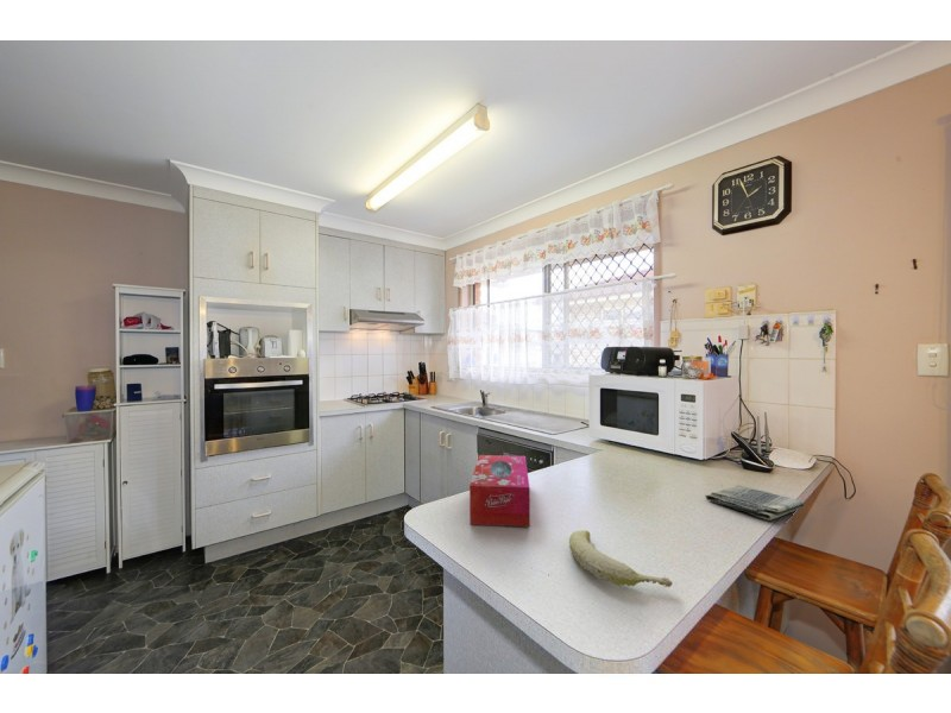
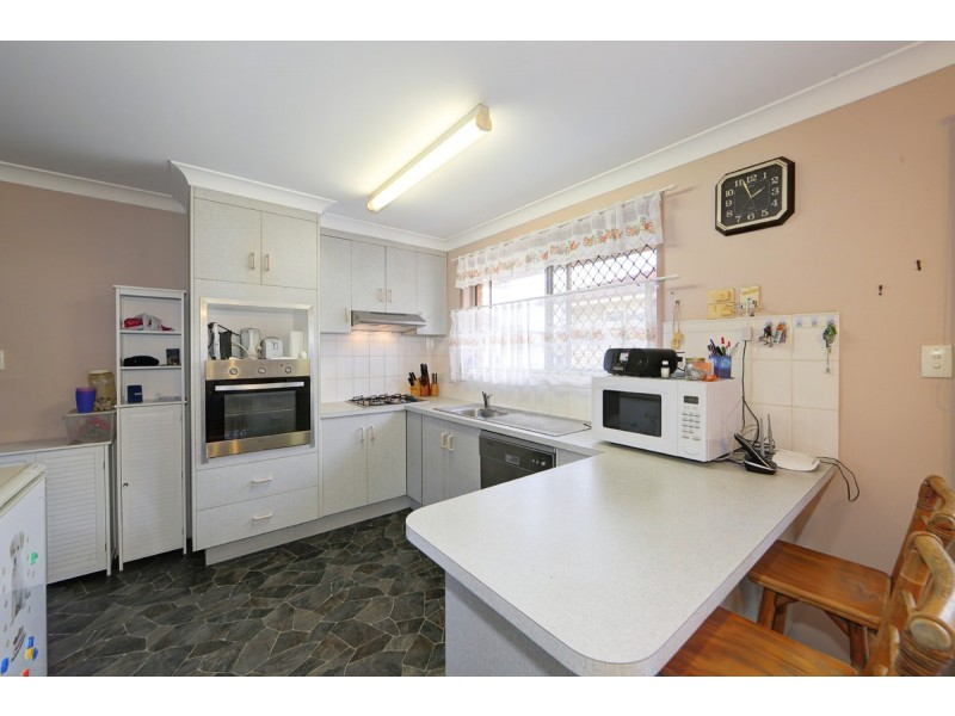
- dish towel (752, 499)
- tissue box (500, 485)
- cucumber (612, 559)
